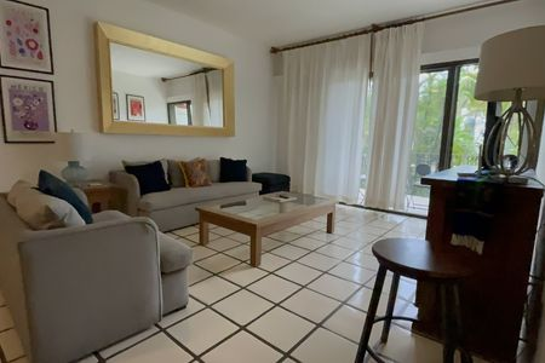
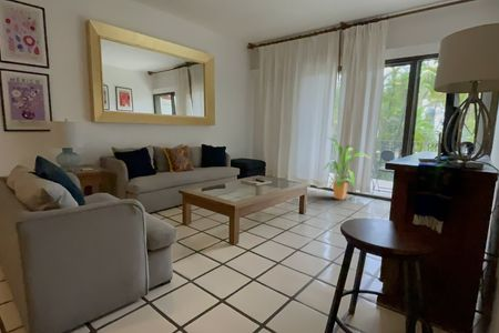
+ house plant (346, 169)
